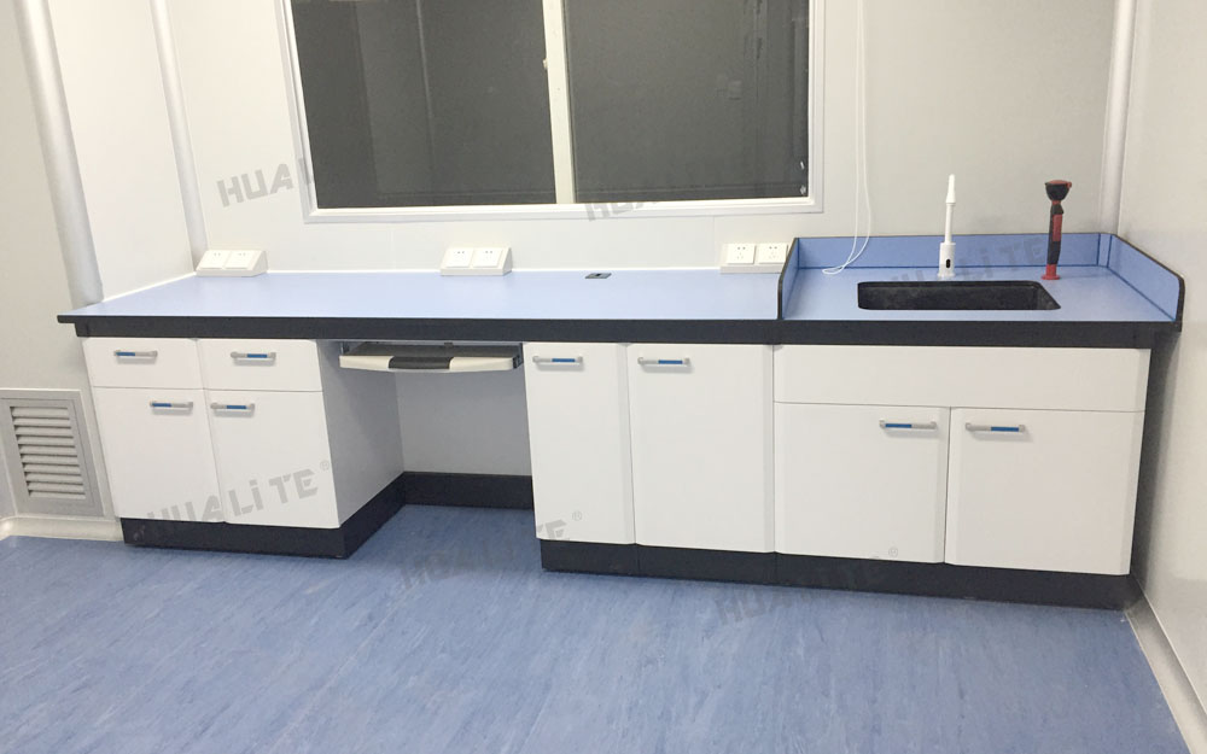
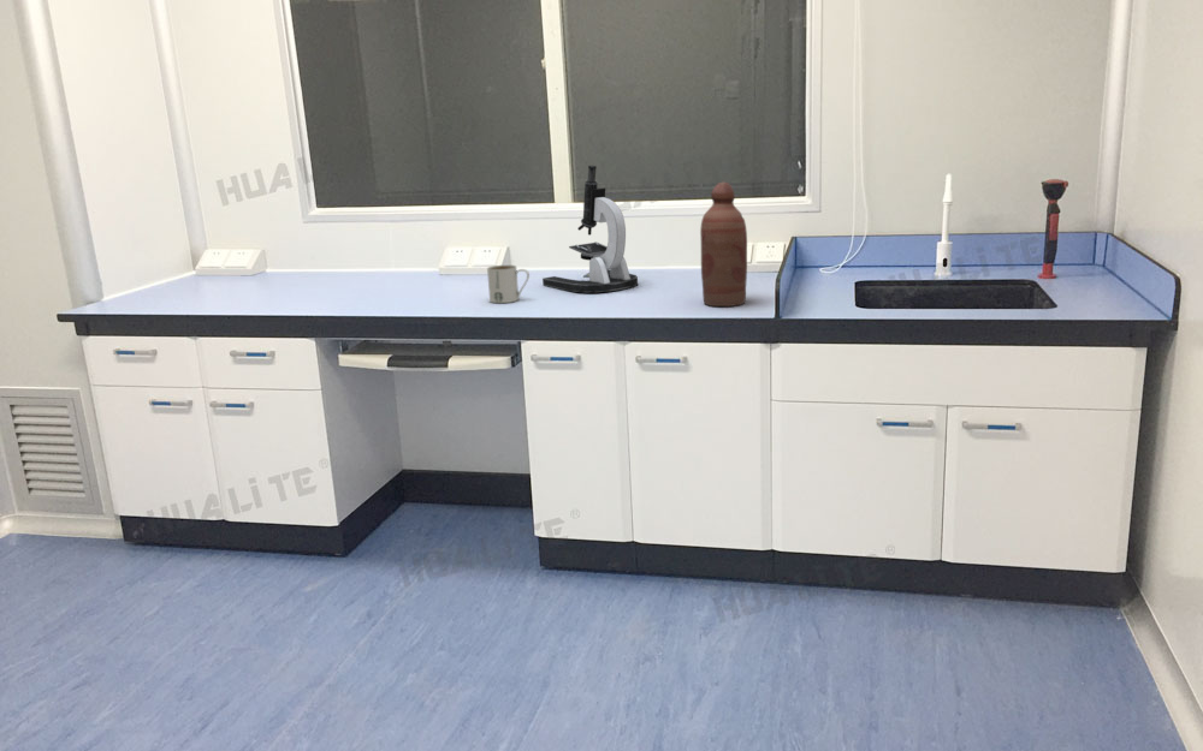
+ microscope (594, 226)
+ mug (509, 284)
+ bottle (723, 243)
